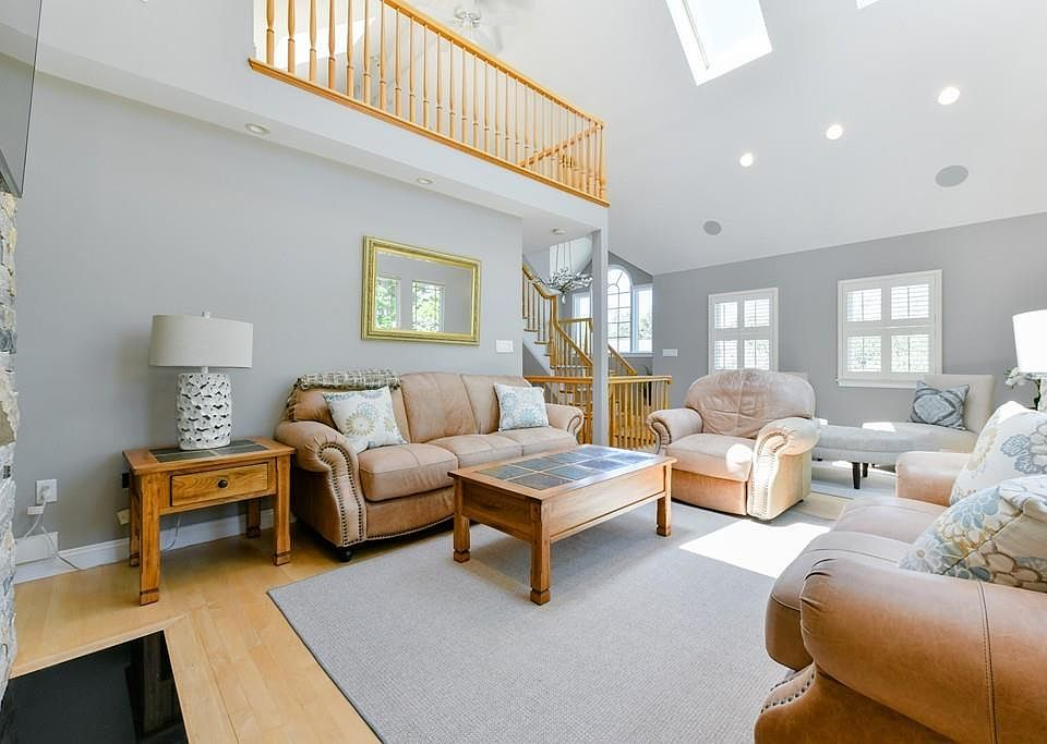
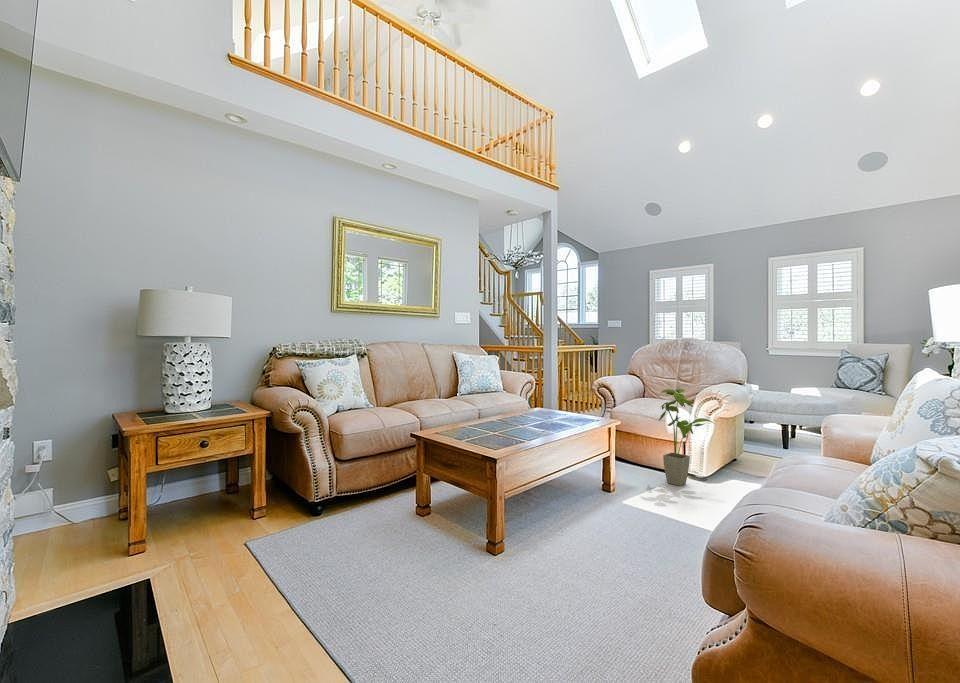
+ house plant (682, 438)
